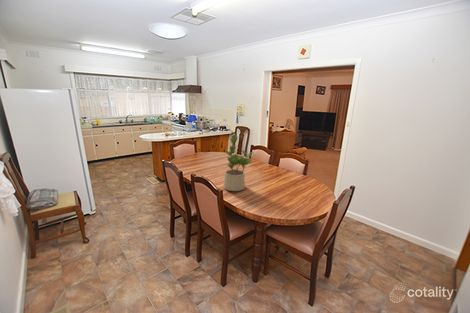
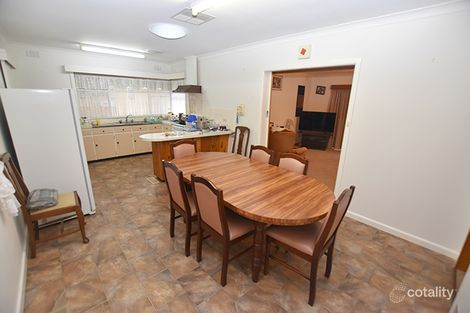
- potted plant (238, 161)
